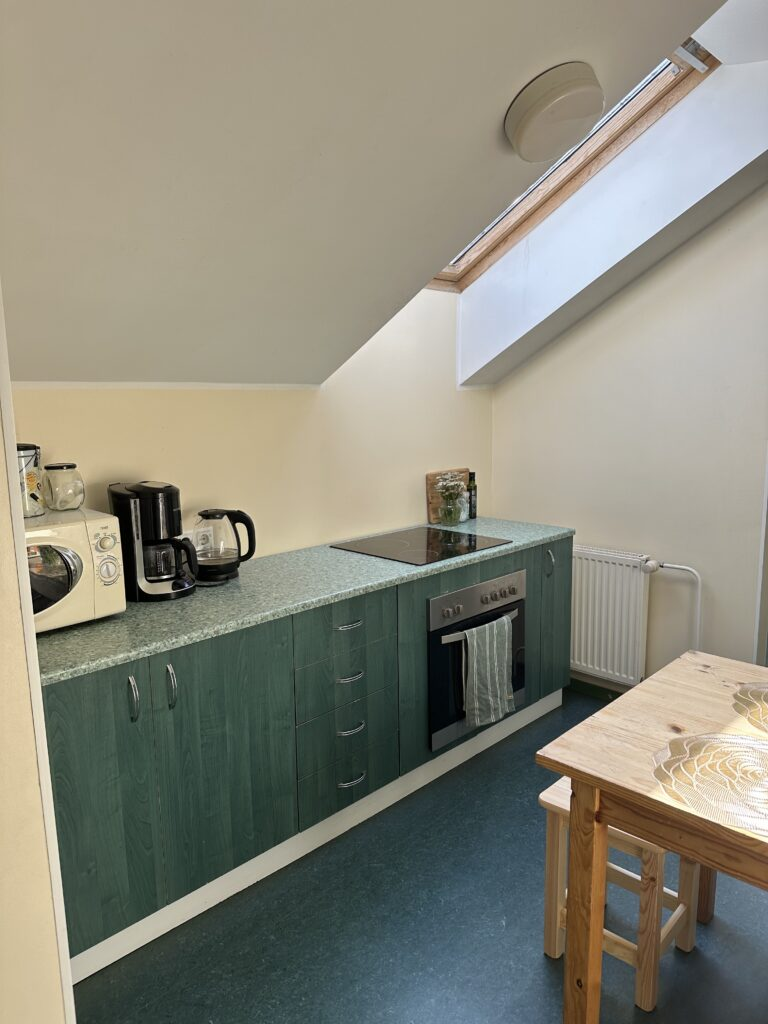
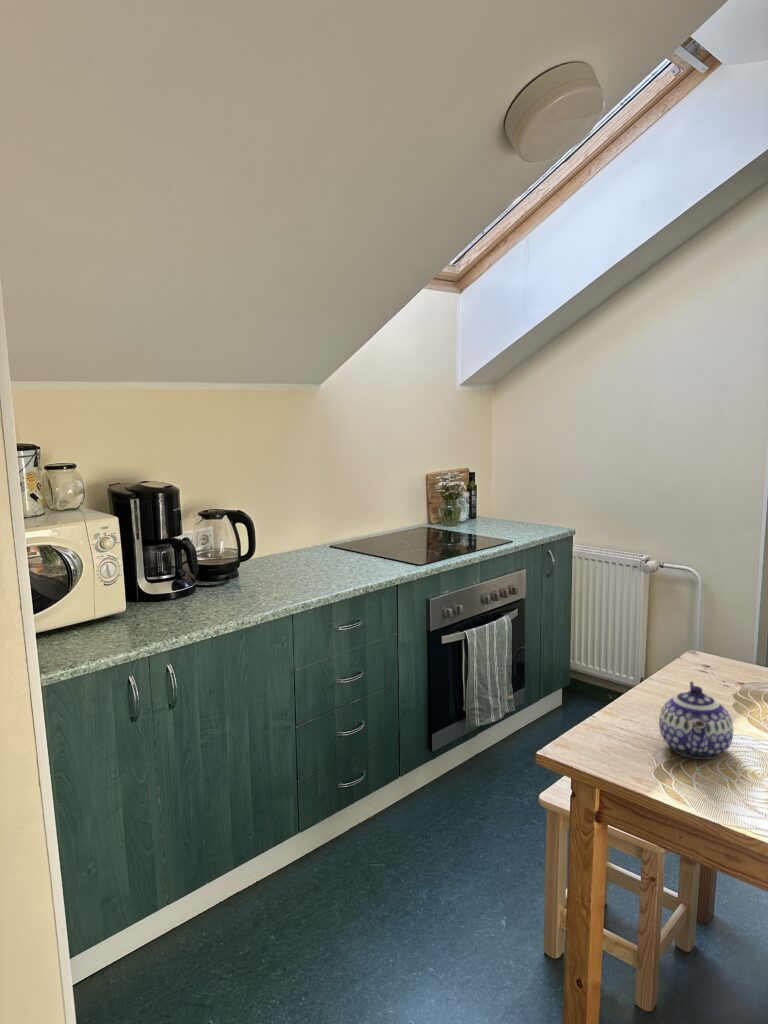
+ teapot (695, 717)
